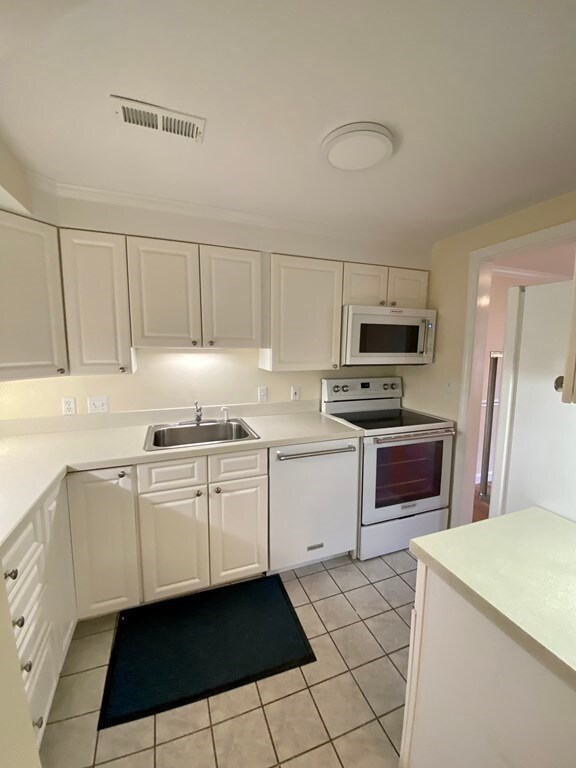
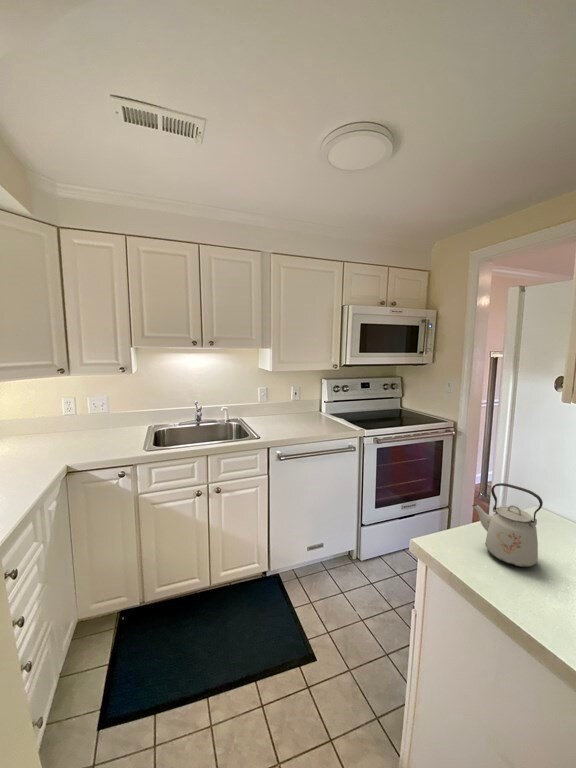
+ kettle (503, 518)
